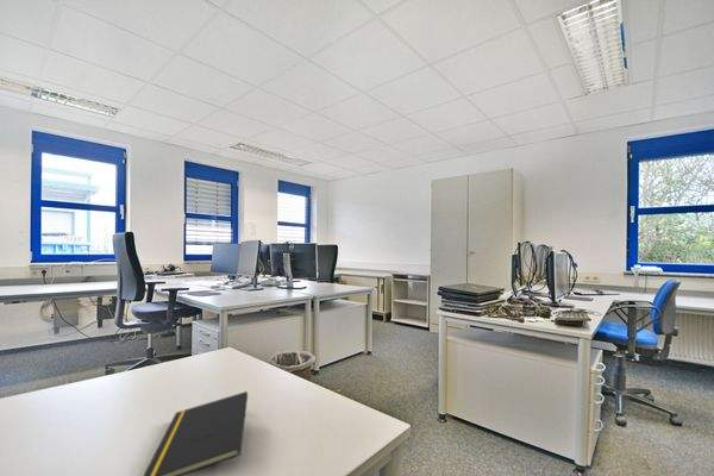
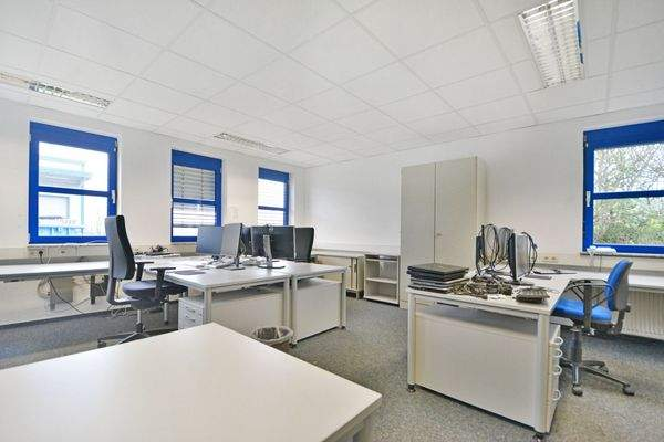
- notepad (203, 431)
